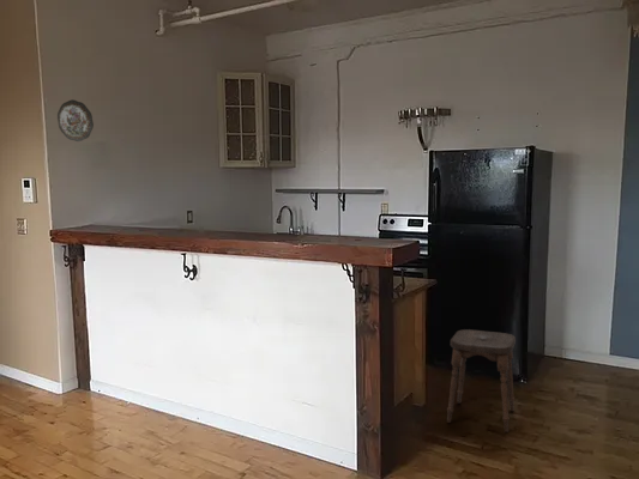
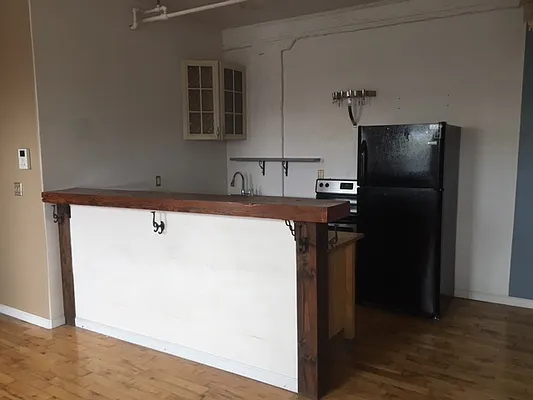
- stool (498, 370)
- decorative plate (74, 120)
